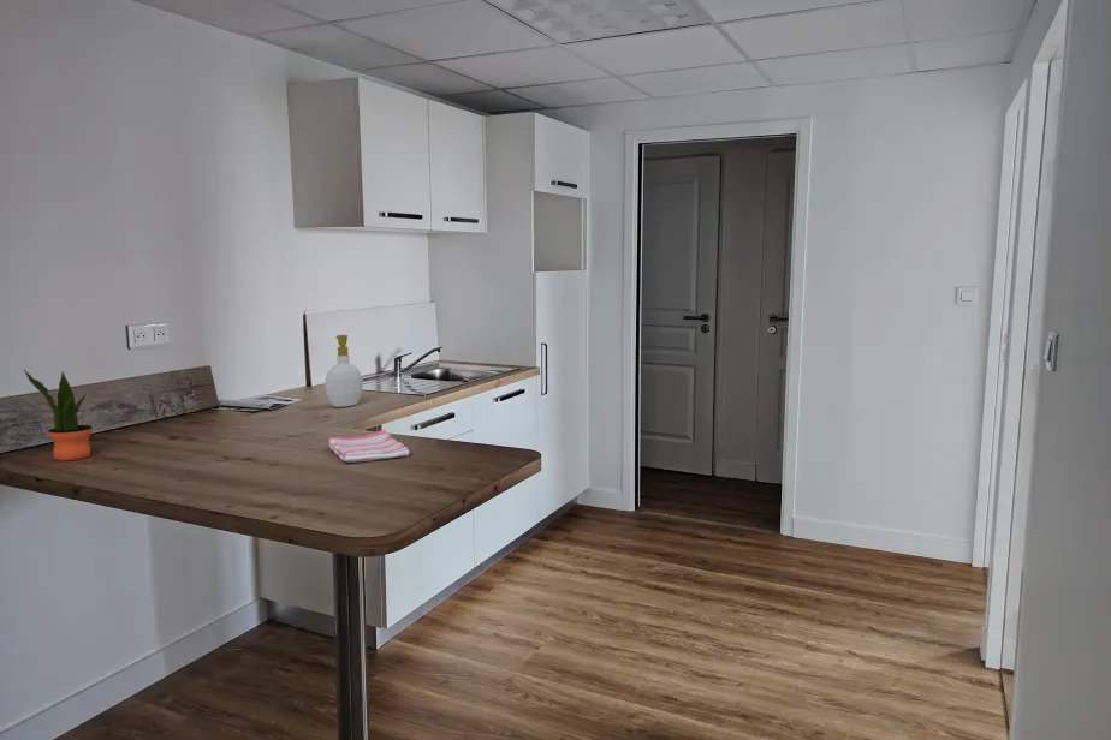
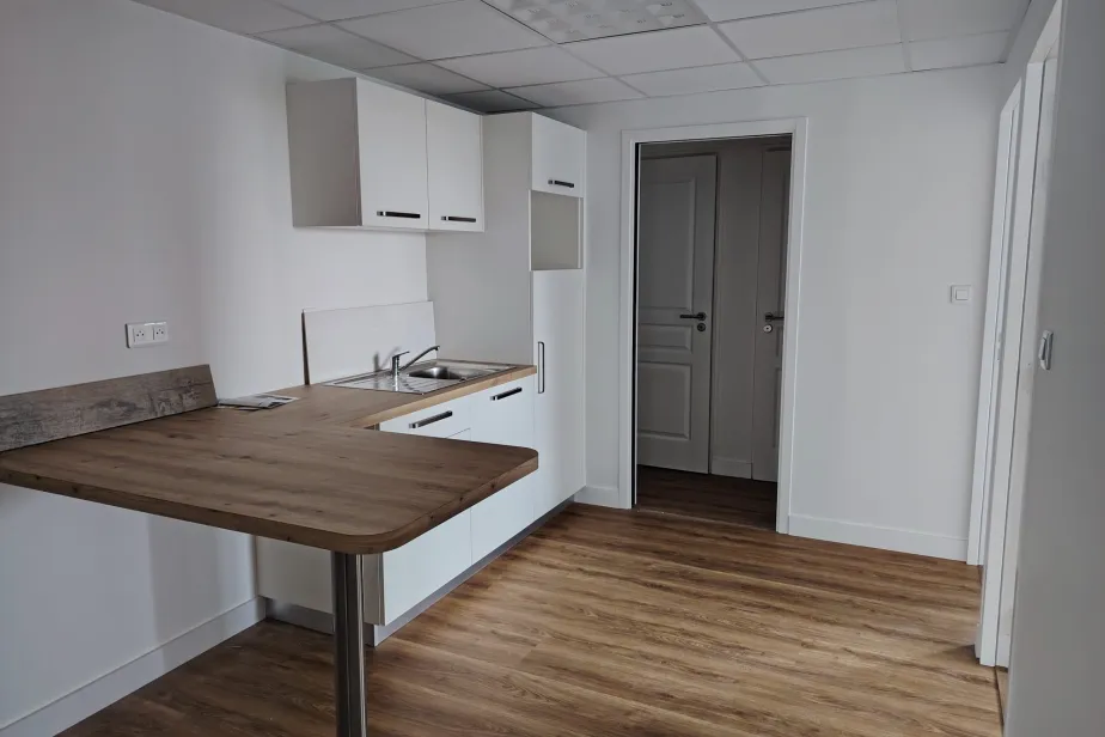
- soap bottle (343, 370)
- potted plant (60, 412)
- dish towel (367, 444)
